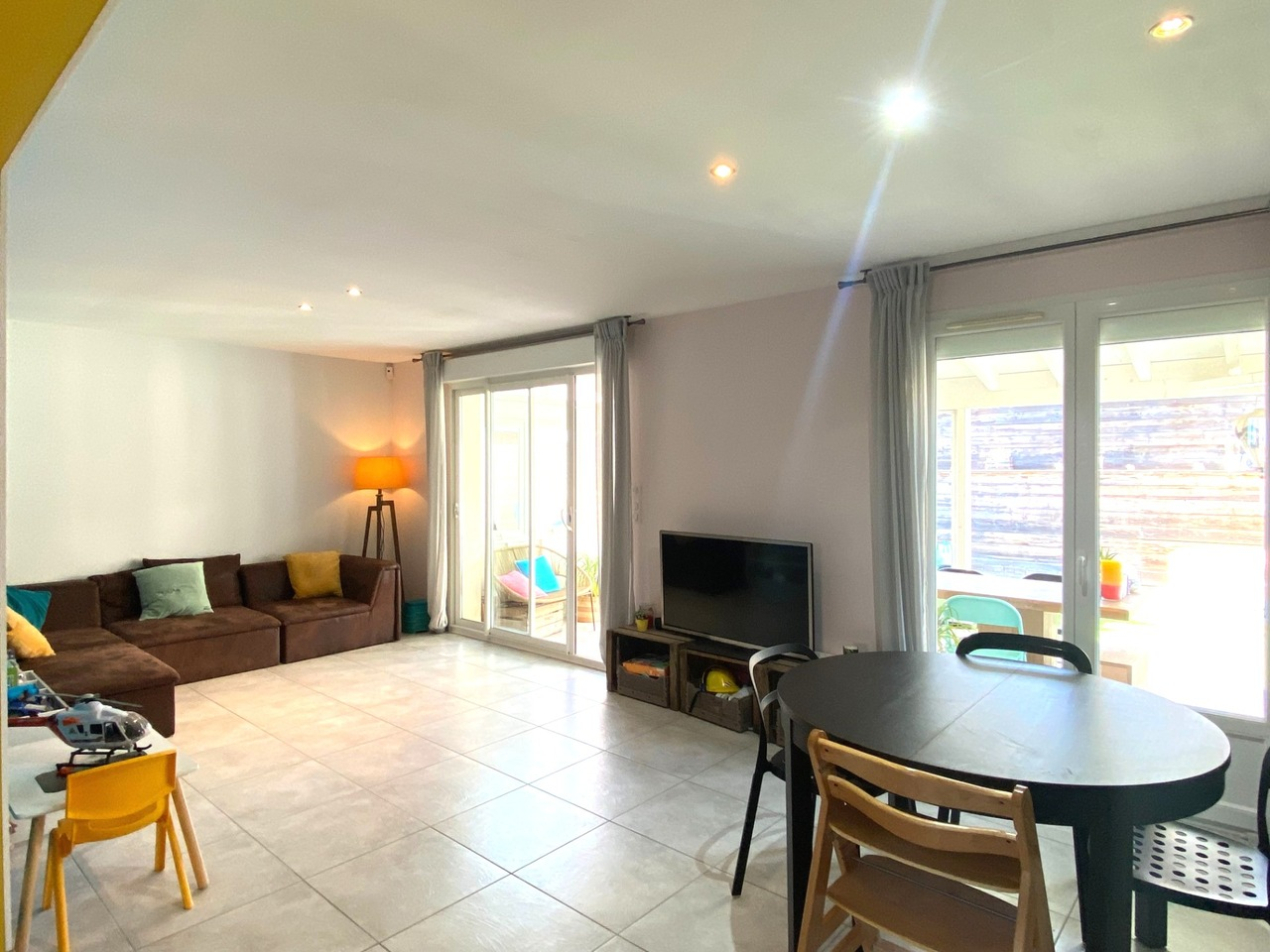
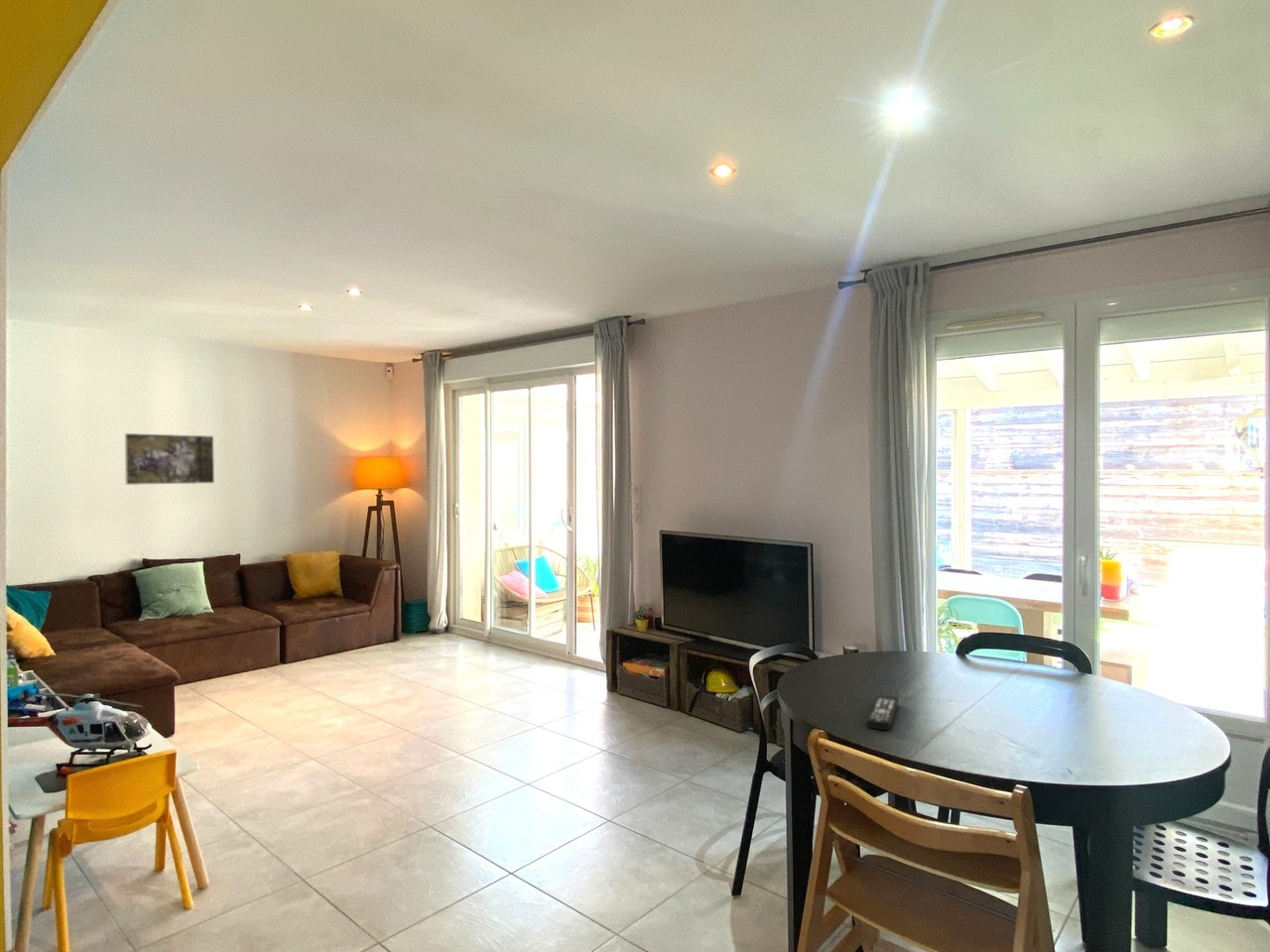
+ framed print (171, 459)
+ remote control (883, 711)
